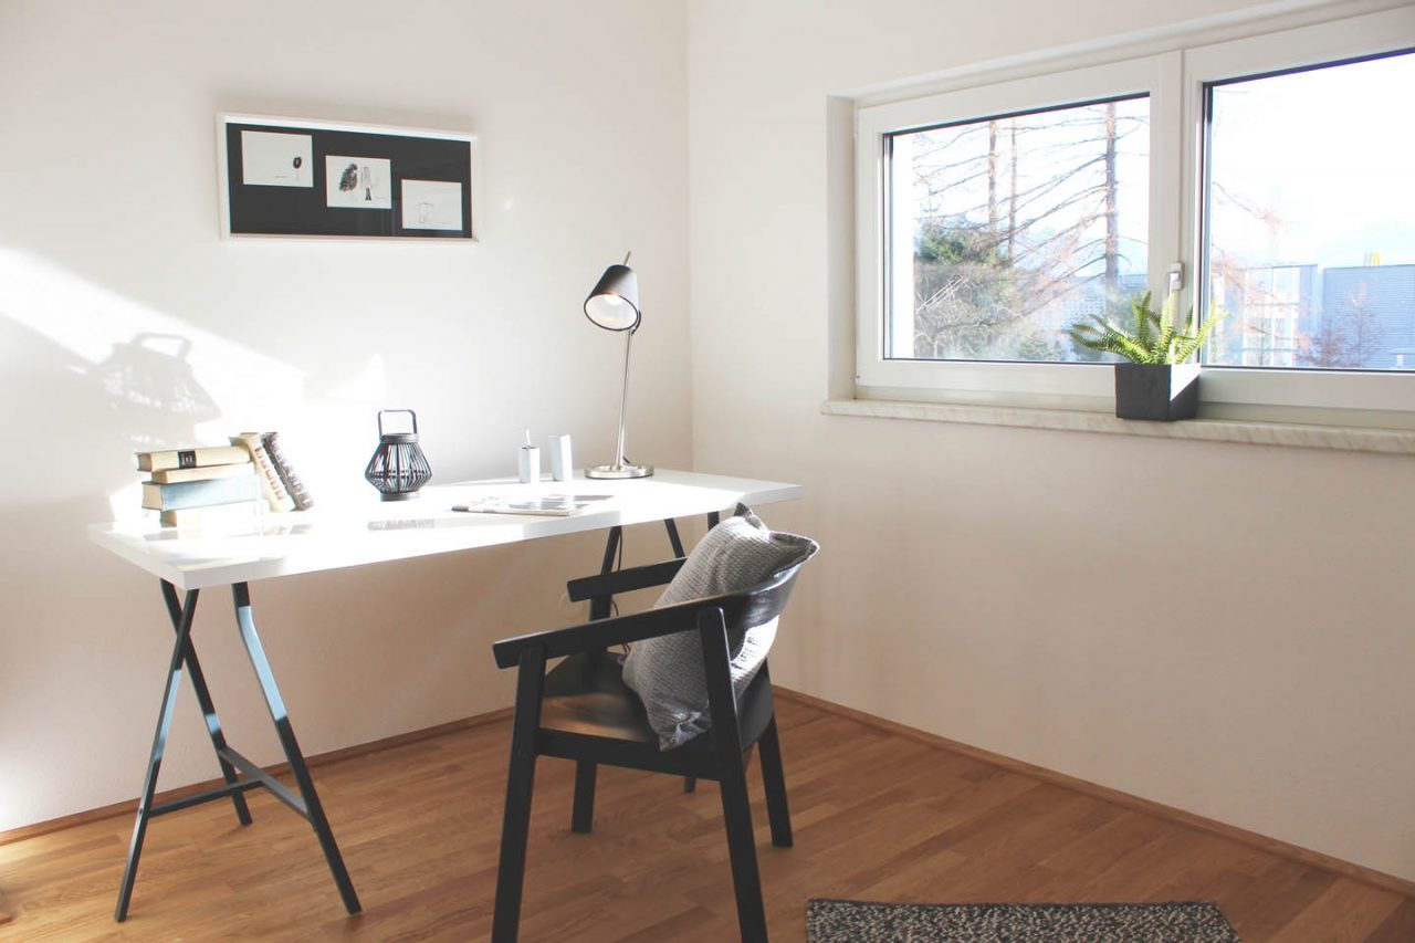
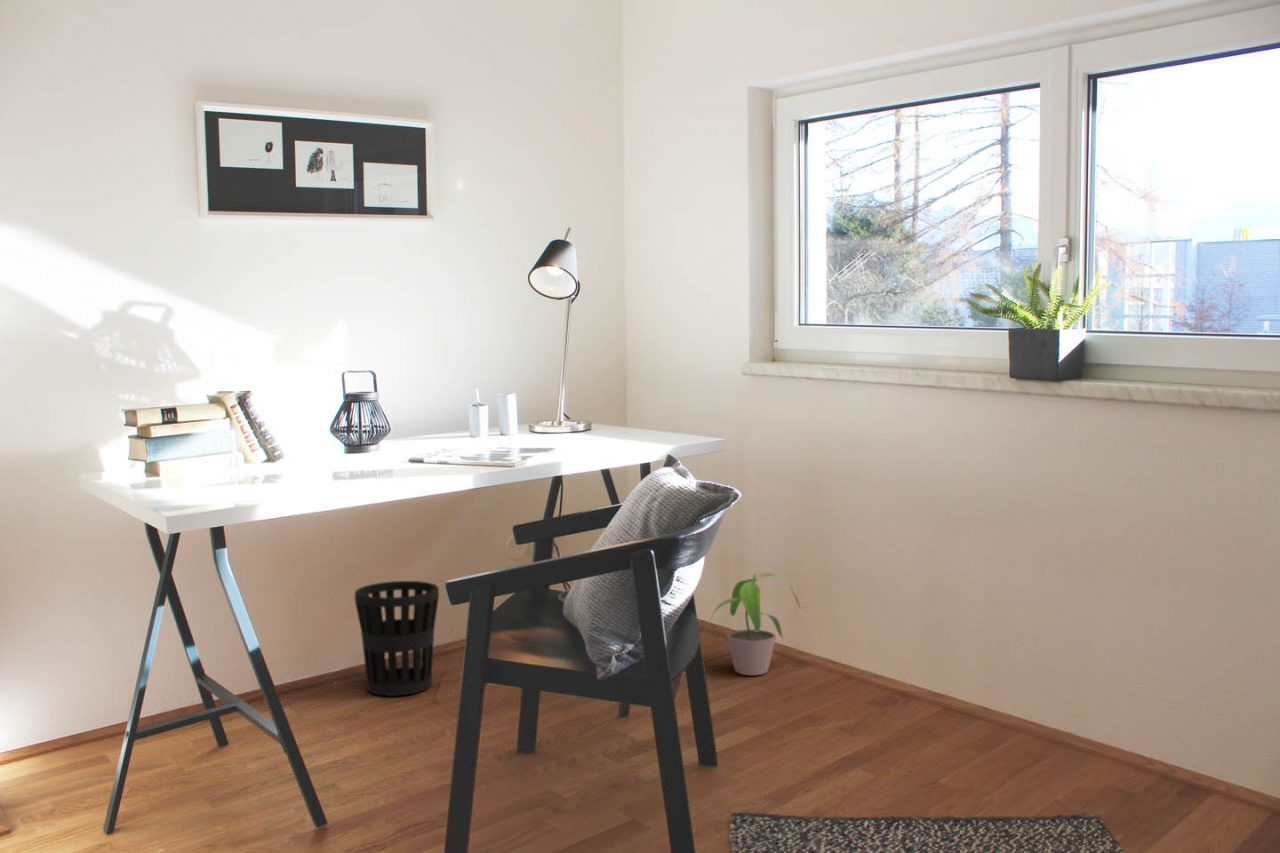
+ wastebasket (398, 637)
+ potted plant (752, 622)
